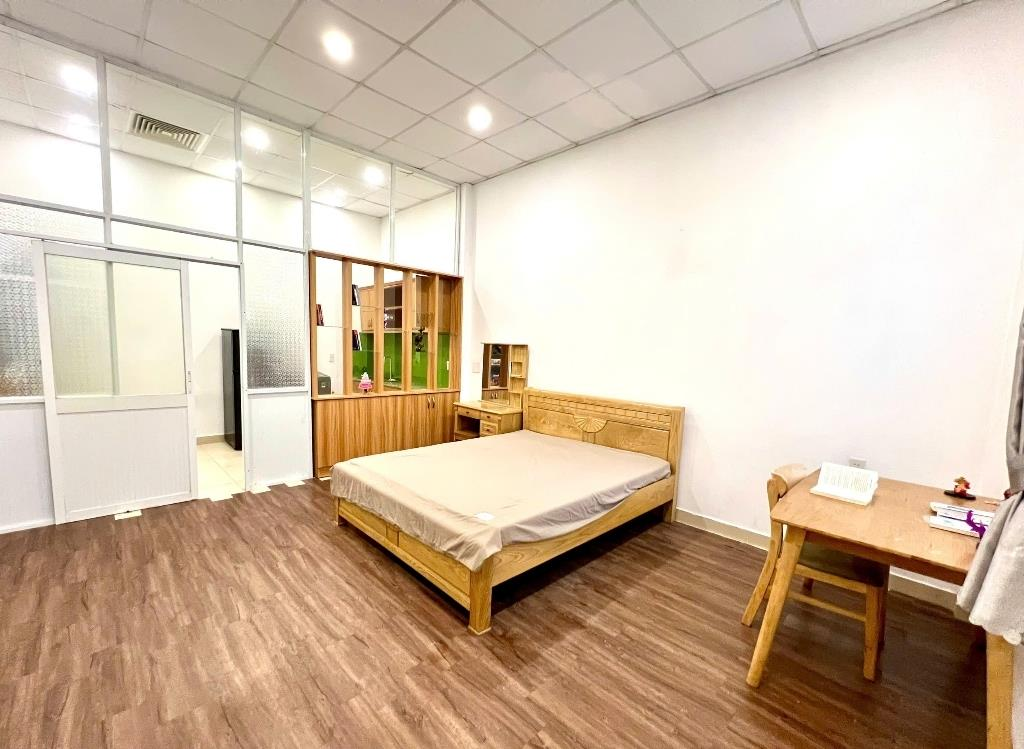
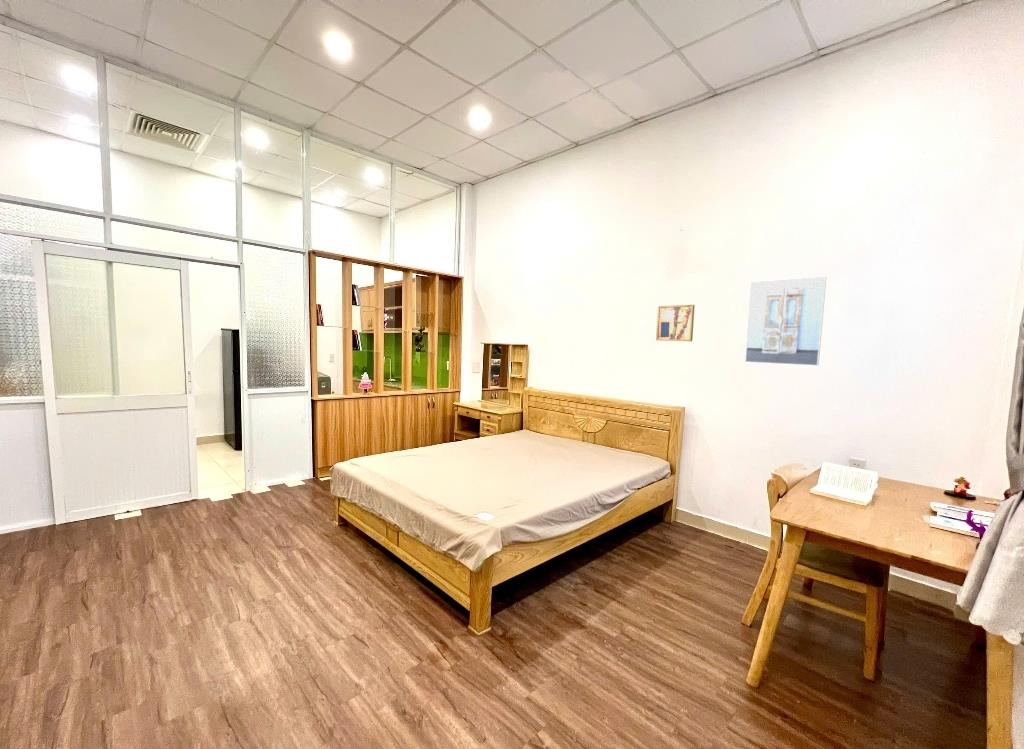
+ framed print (783, 322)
+ wall art (674, 323)
